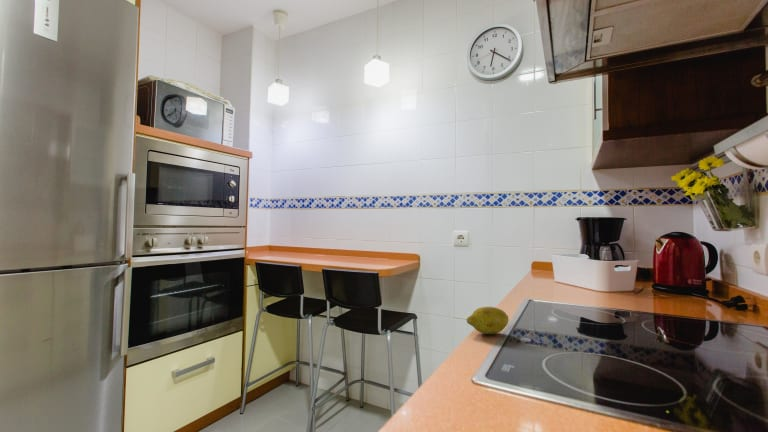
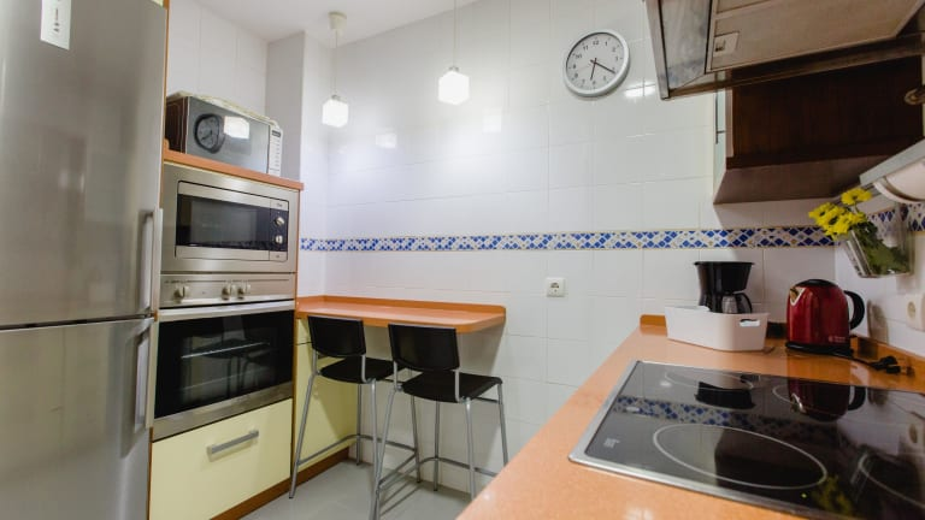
- fruit (487, 320)
